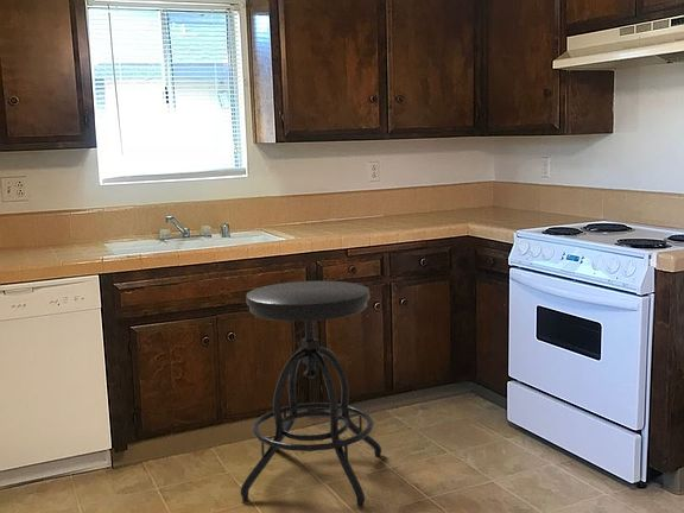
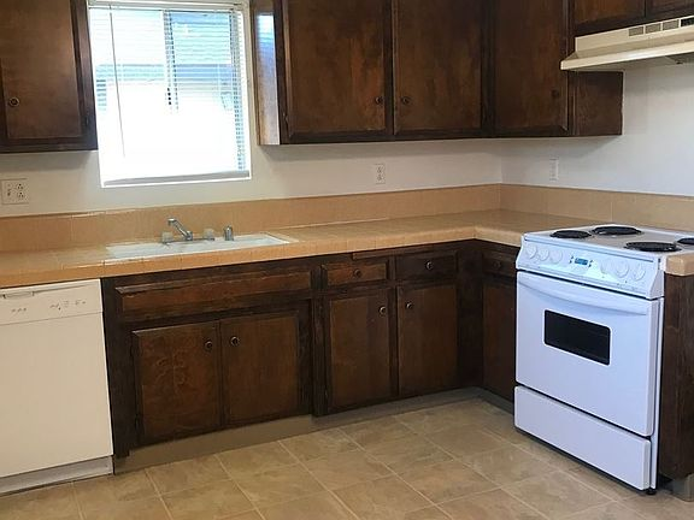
- stool (311, 378)
